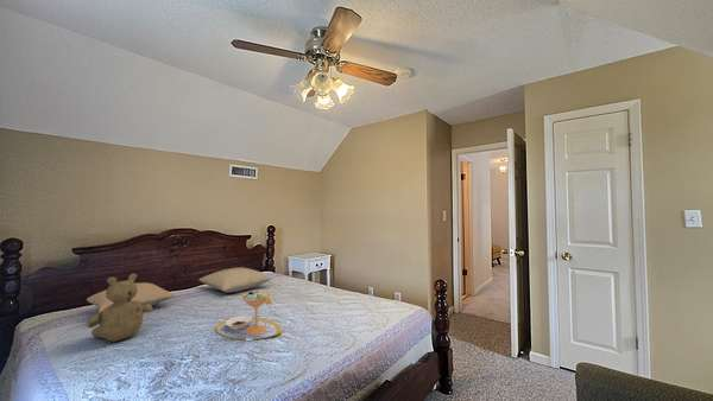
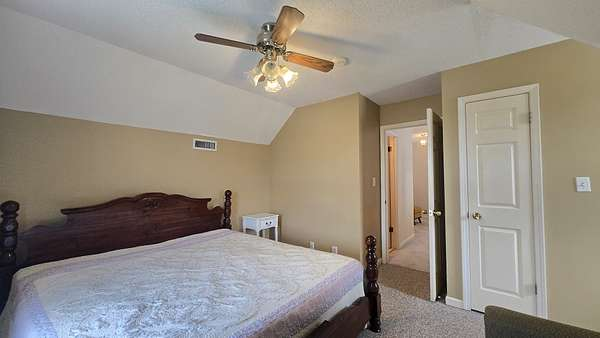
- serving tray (250, 305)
- pillow (132, 299)
- teddy bear (118, 305)
- pillow (235, 279)
